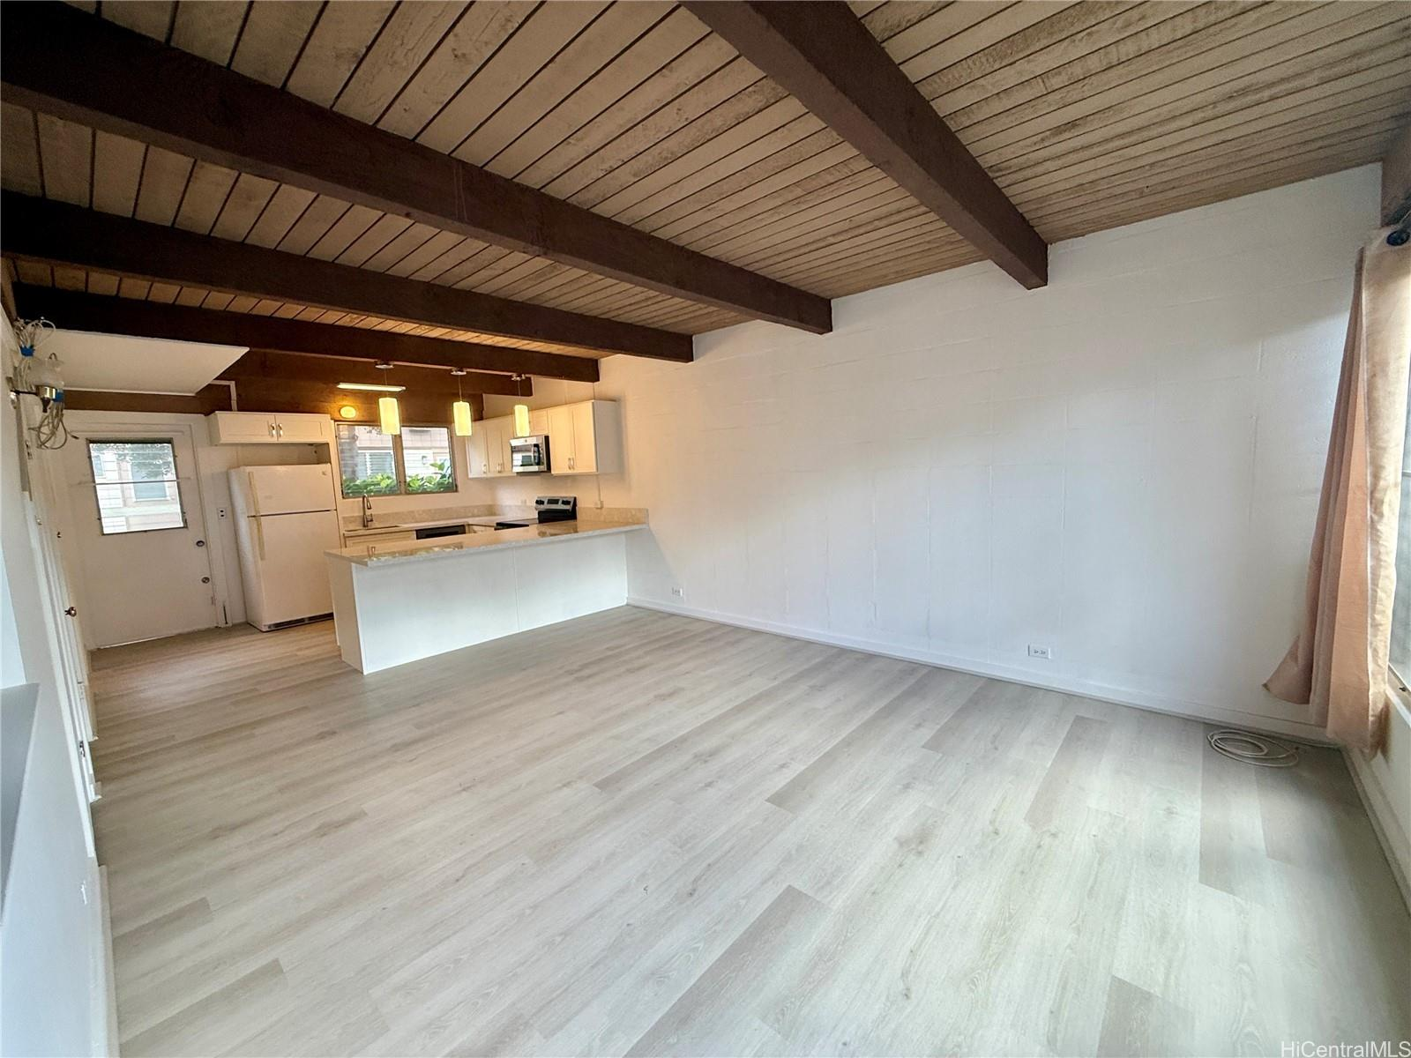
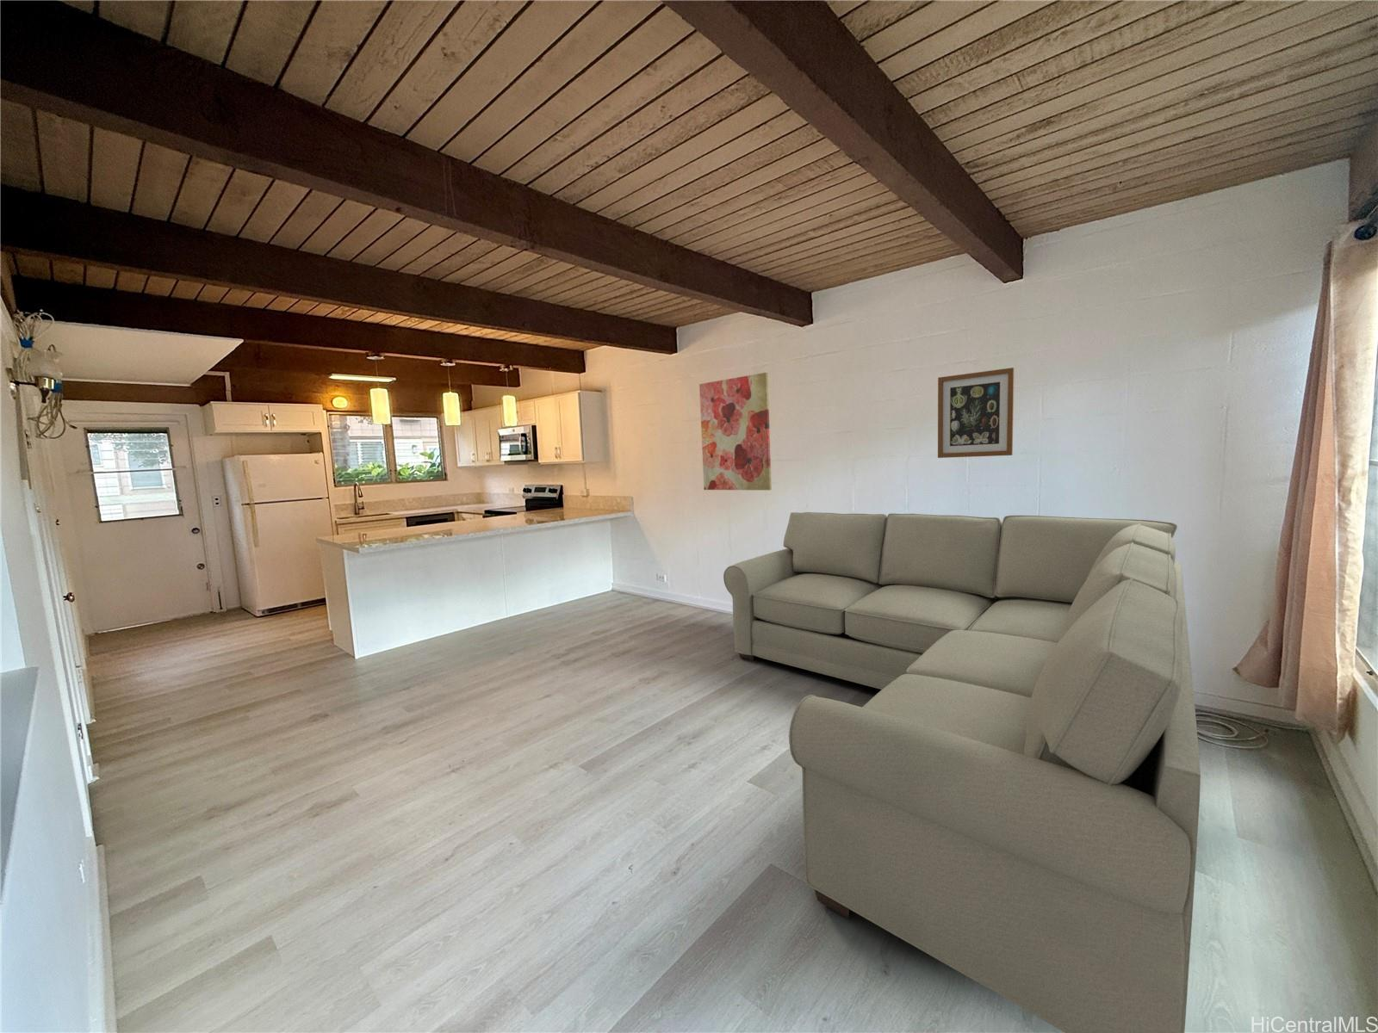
+ wall art (733, 435)
+ wall art (973, 415)
+ sofa (863, 633)
